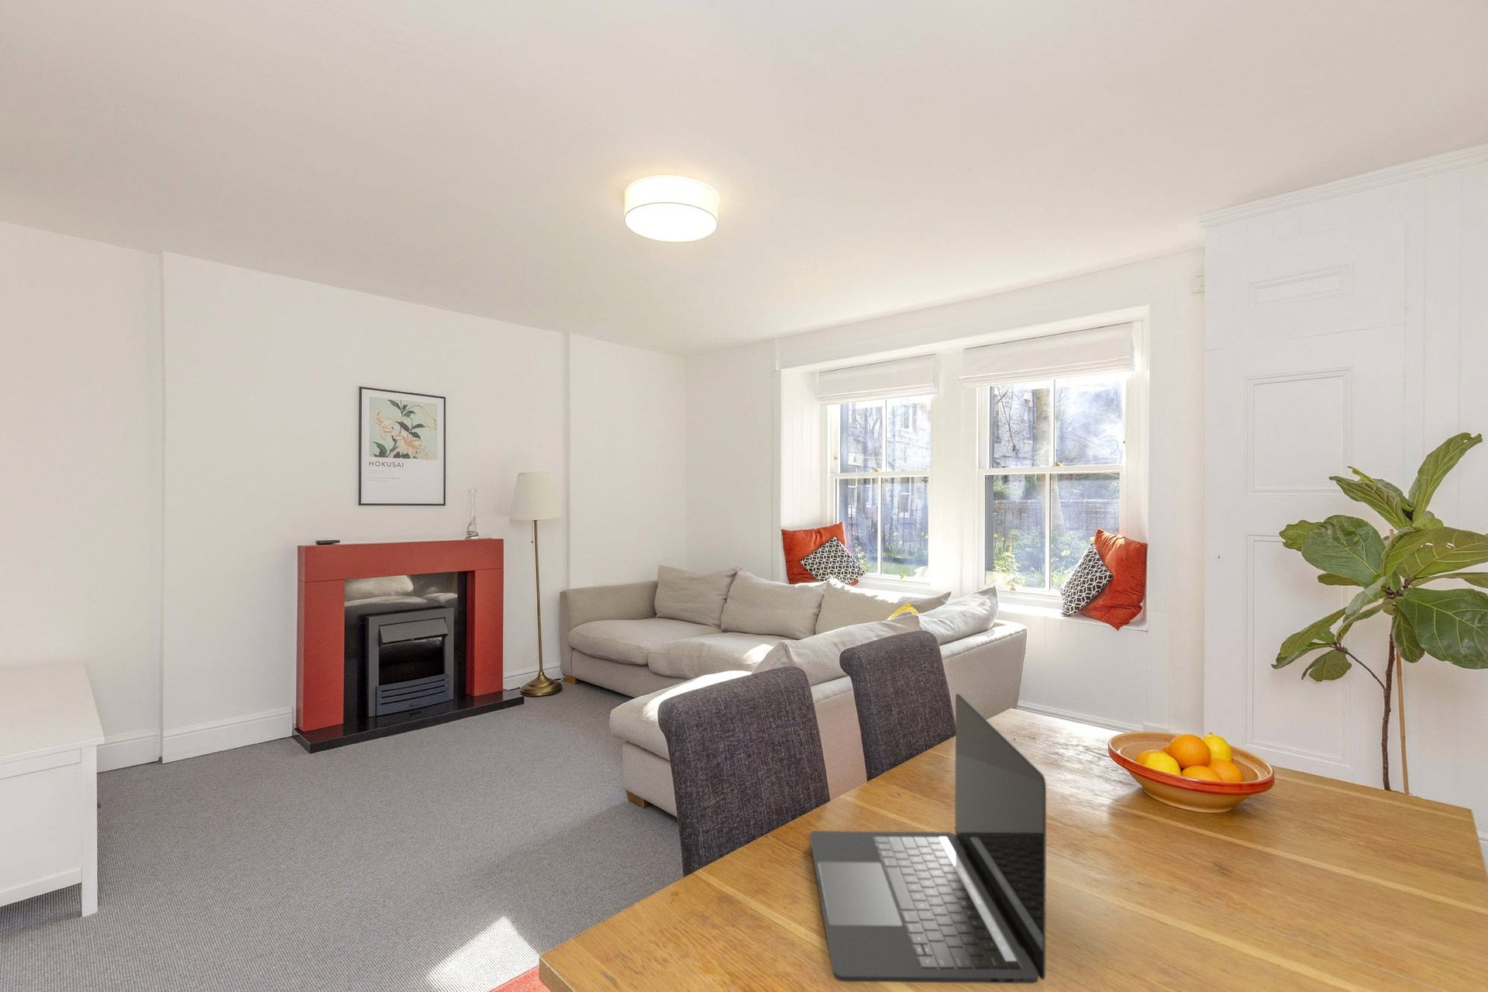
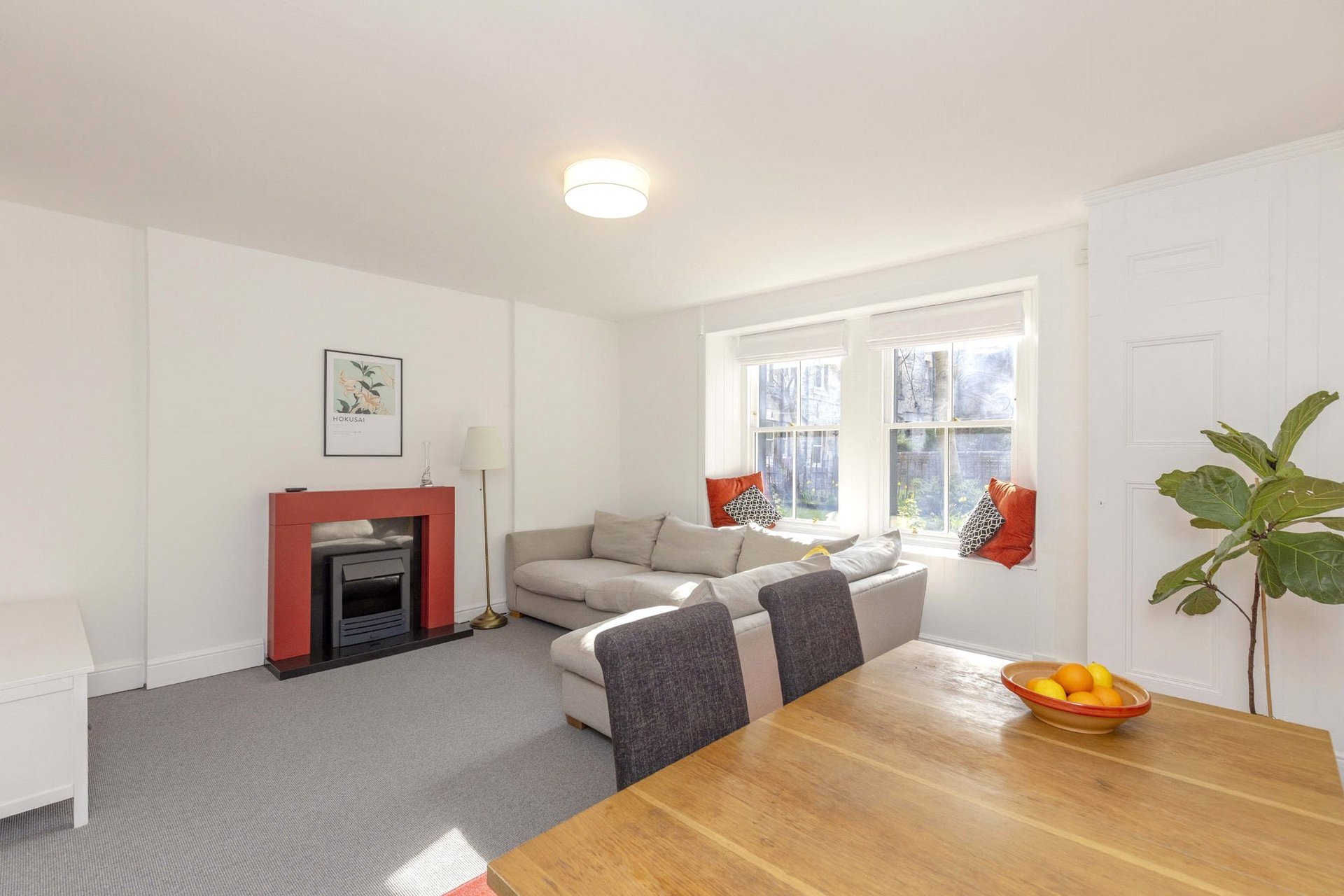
- laptop (907, 831)
